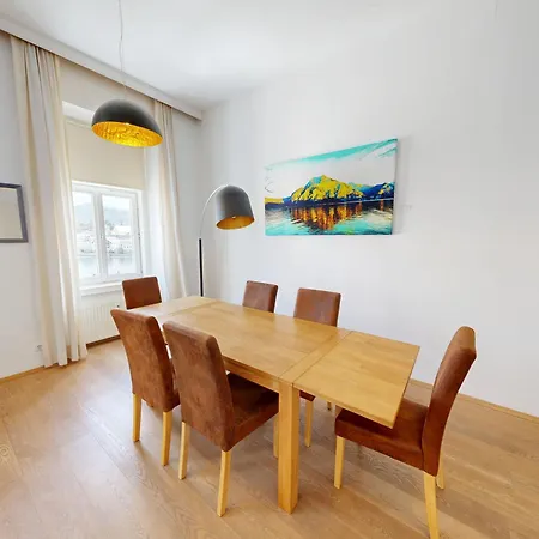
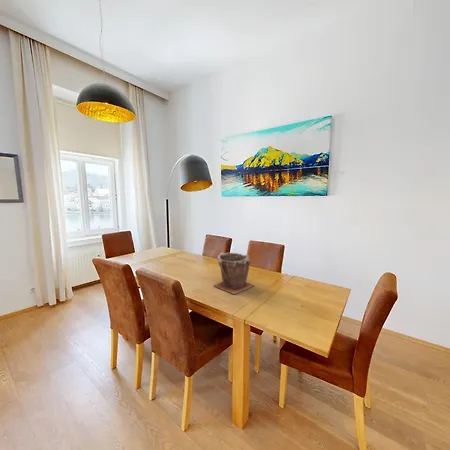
+ plant pot (233, 270)
